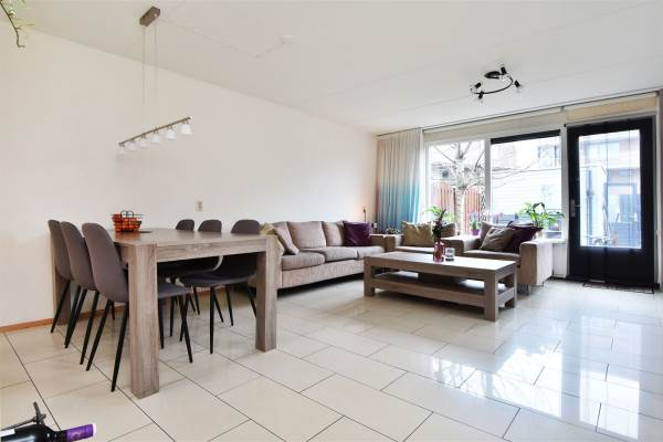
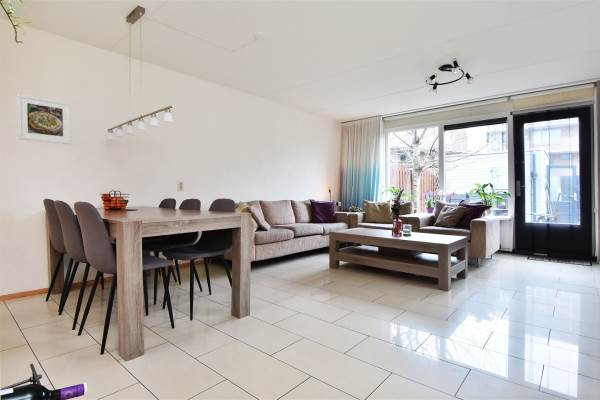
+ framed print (45, 120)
